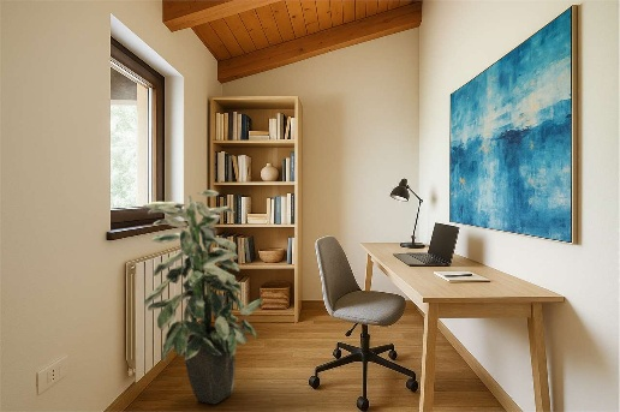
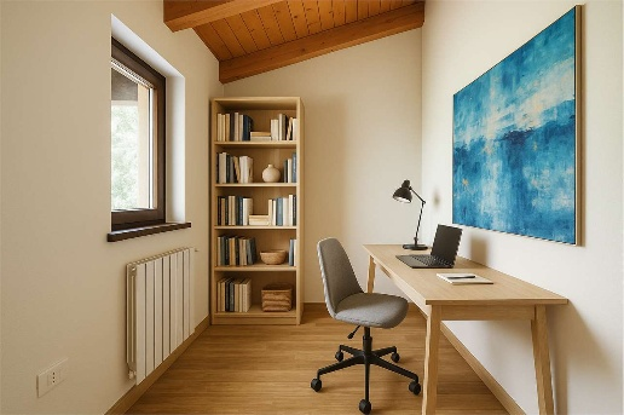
- indoor plant (201, 294)
